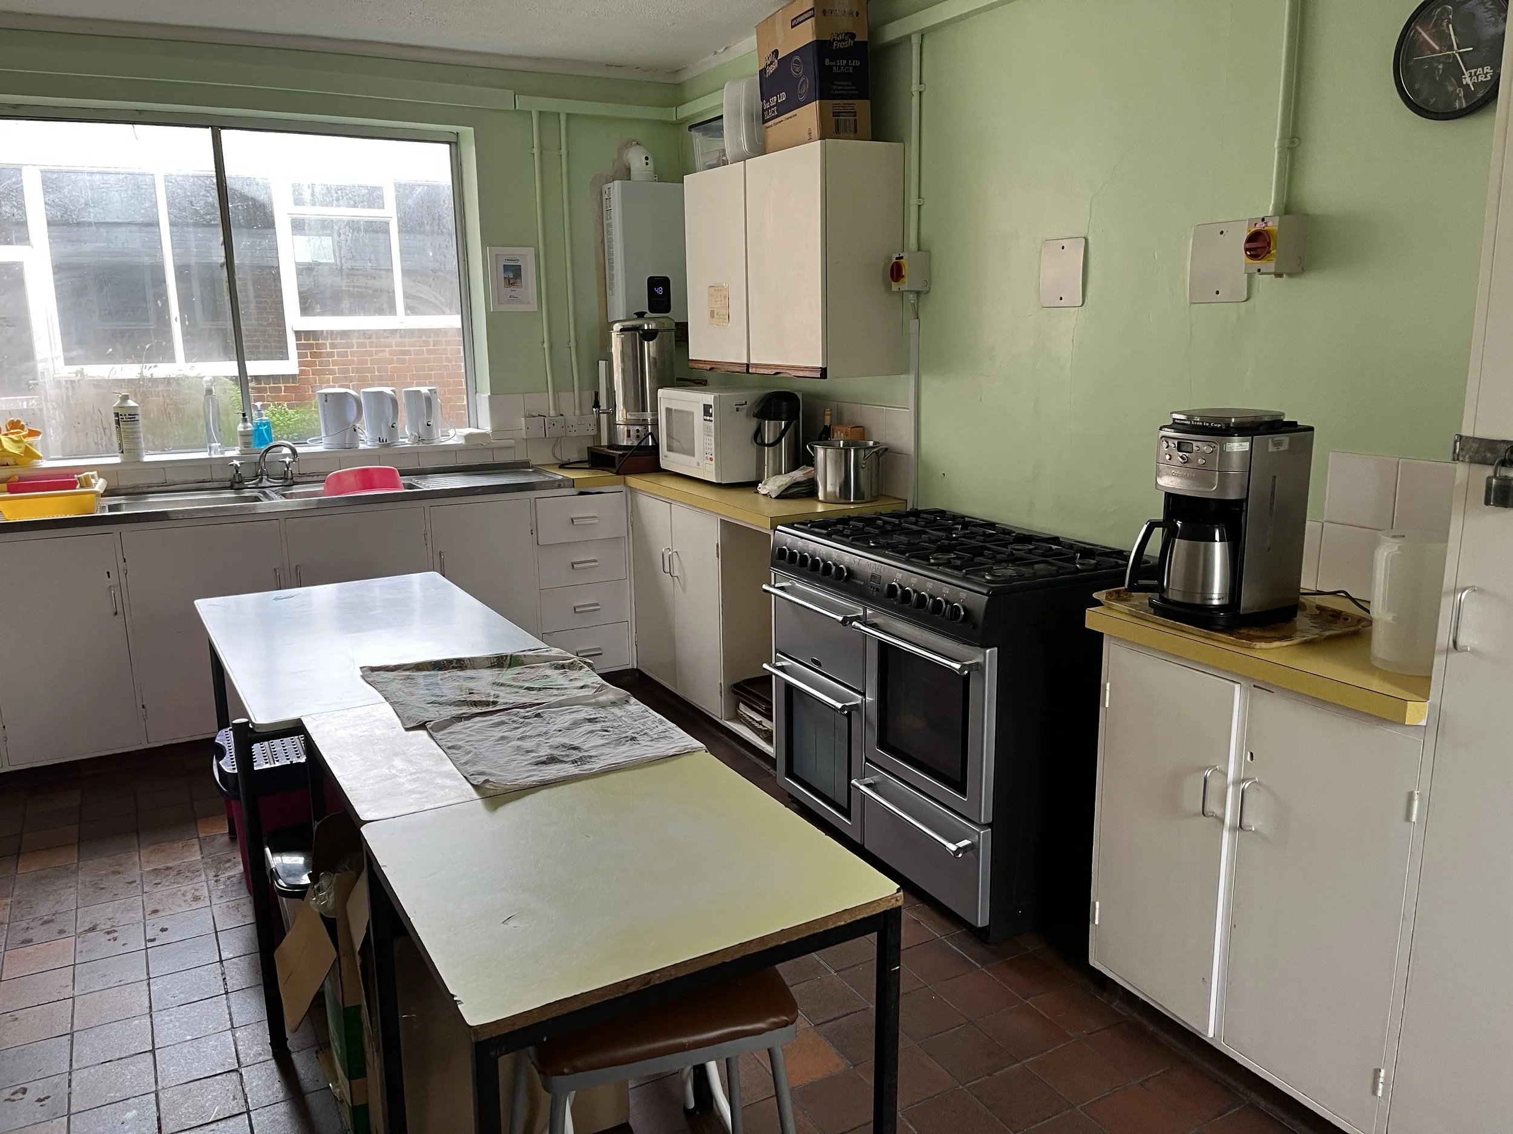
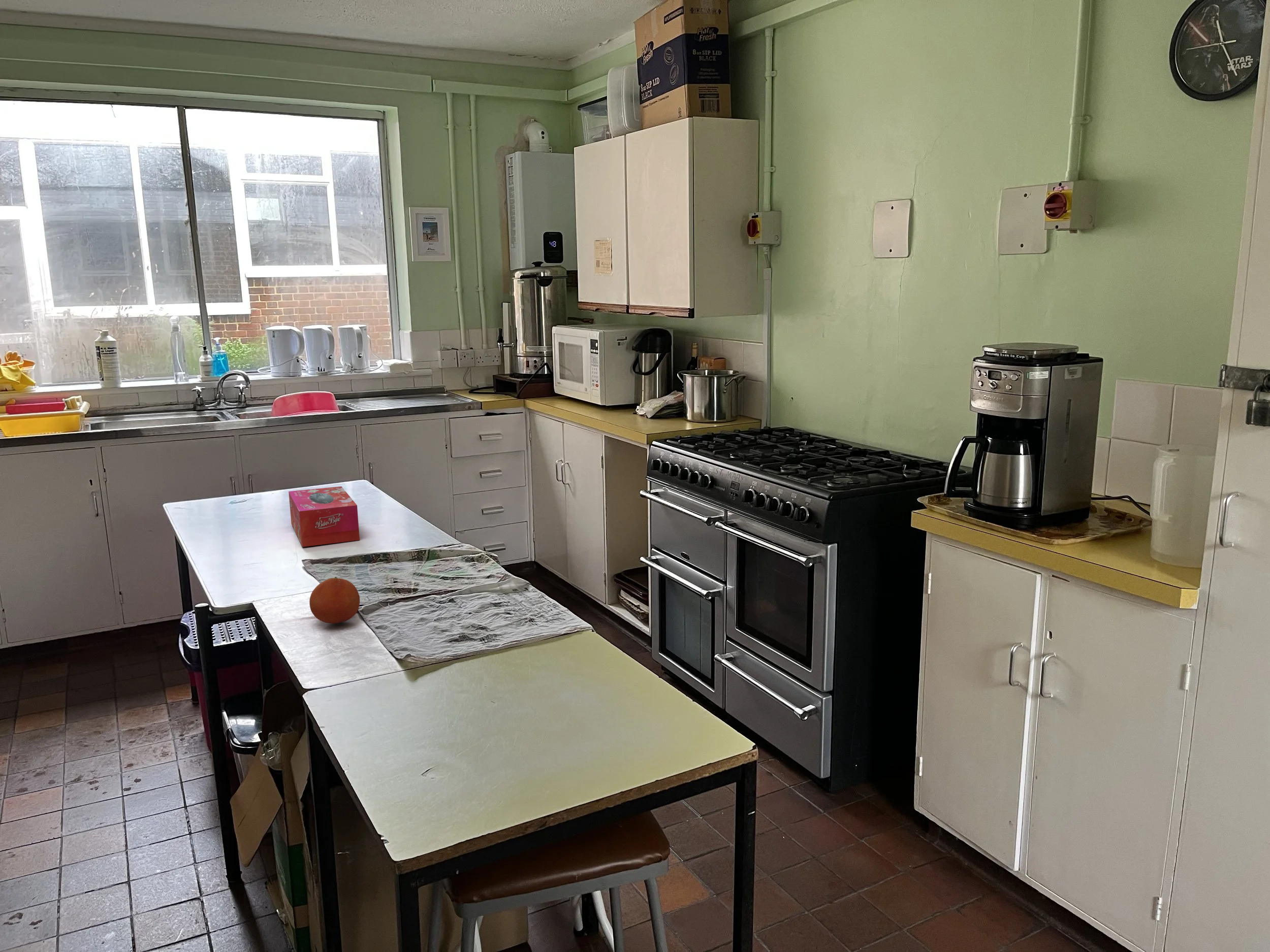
+ fruit (335, 600)
+ tissue box (323, 515)
